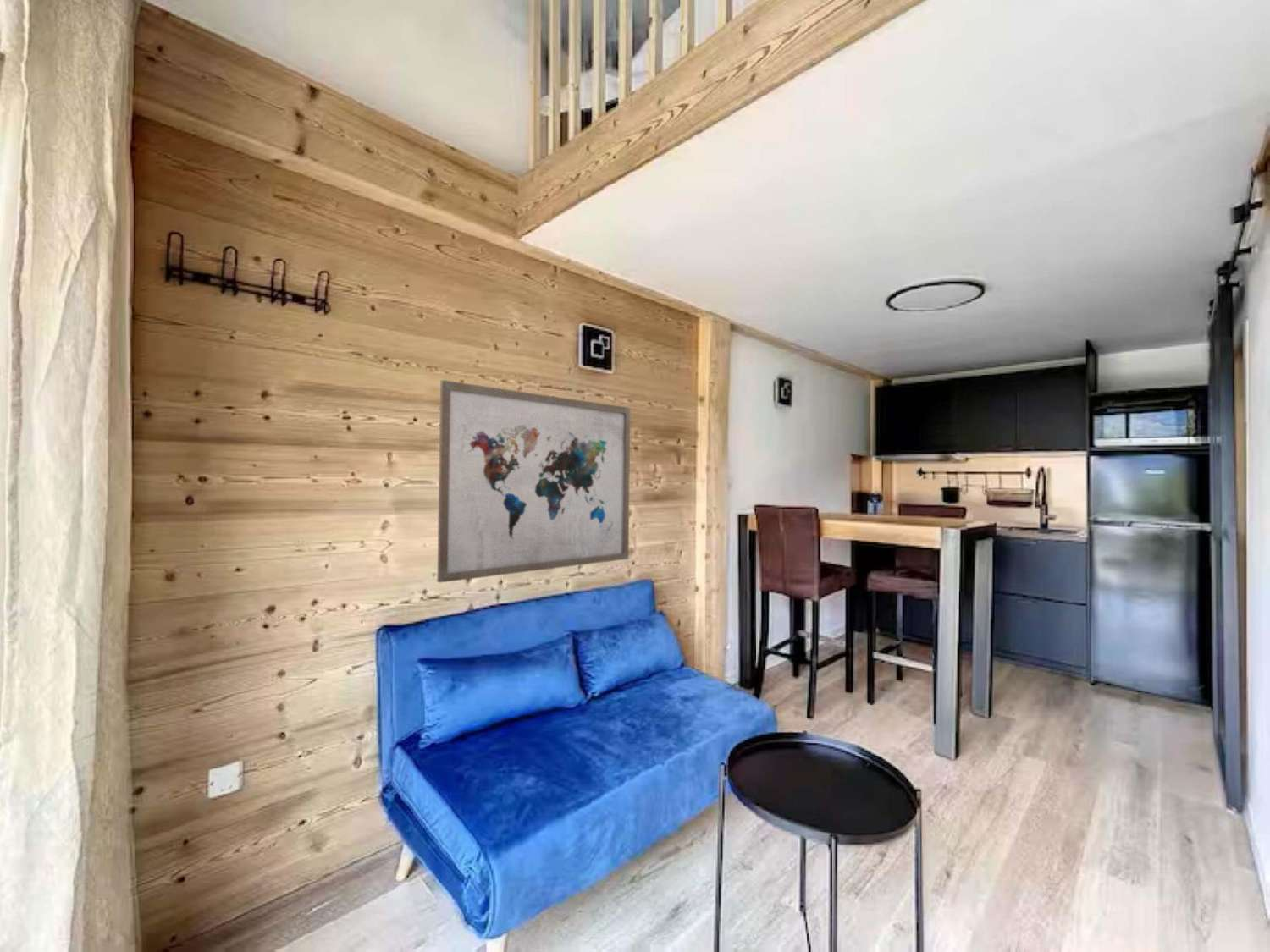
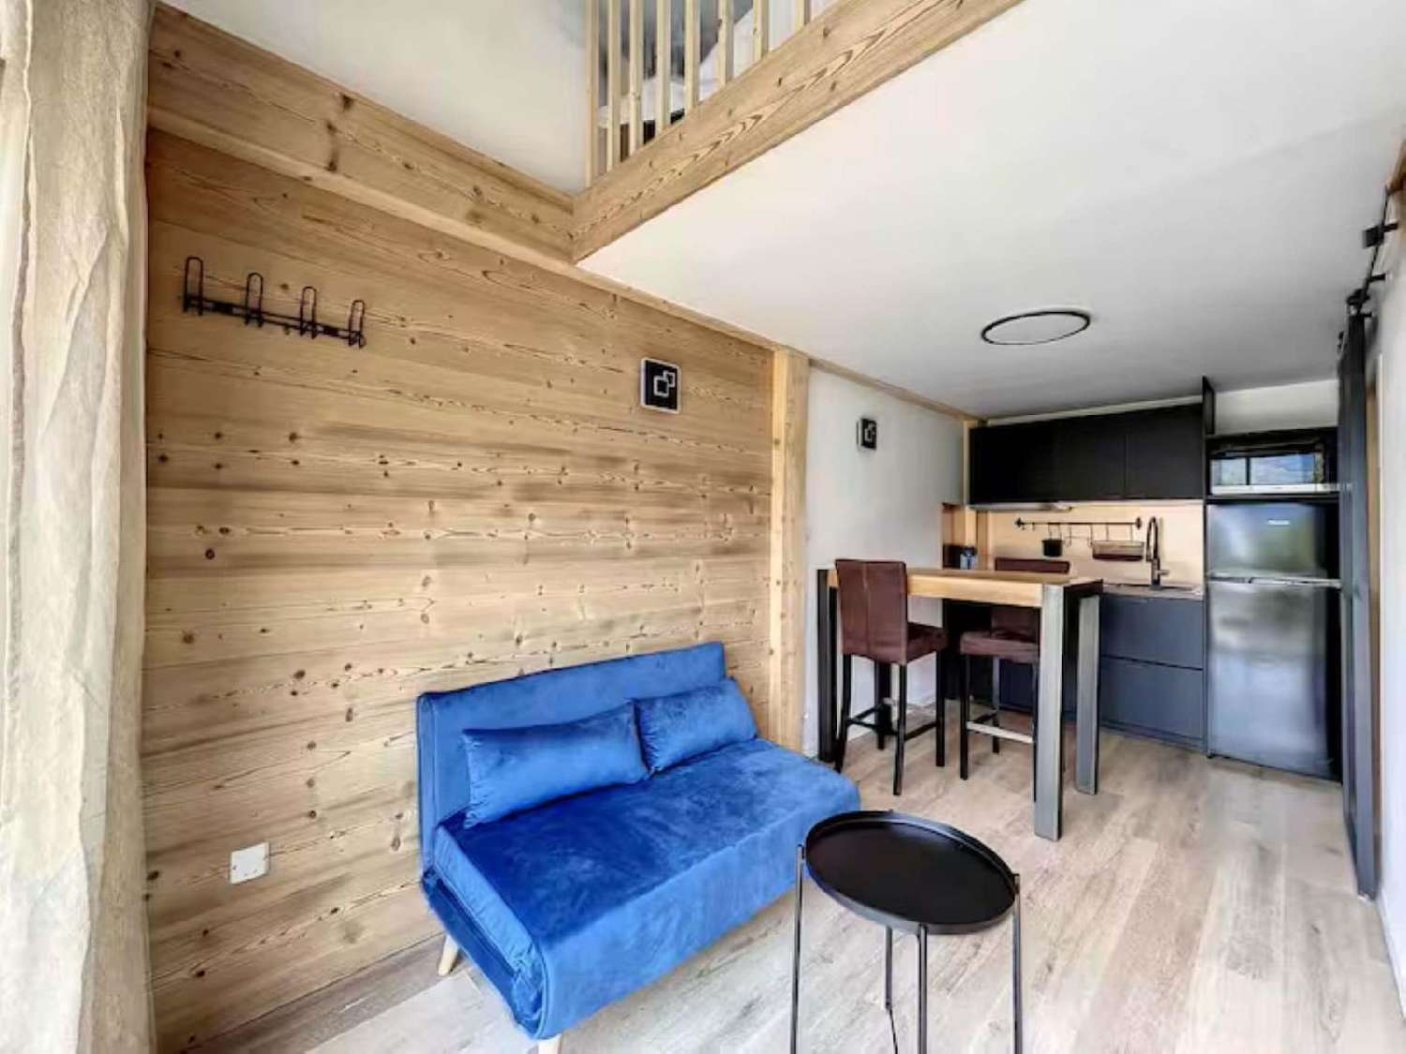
- wall art (548, 482)
